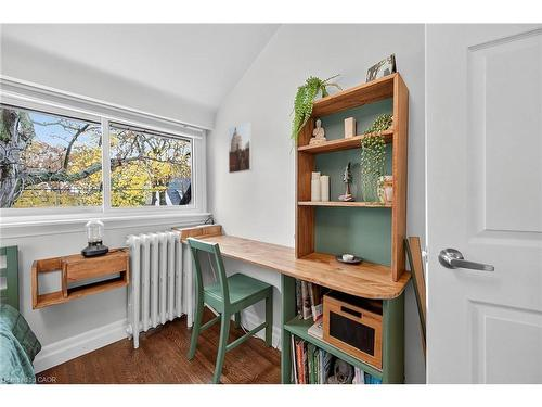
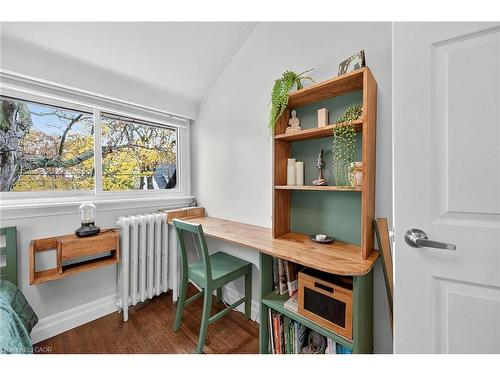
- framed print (240, 149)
